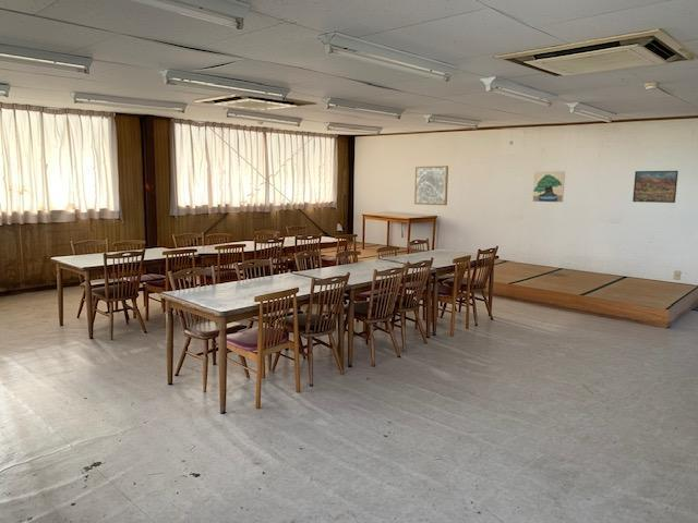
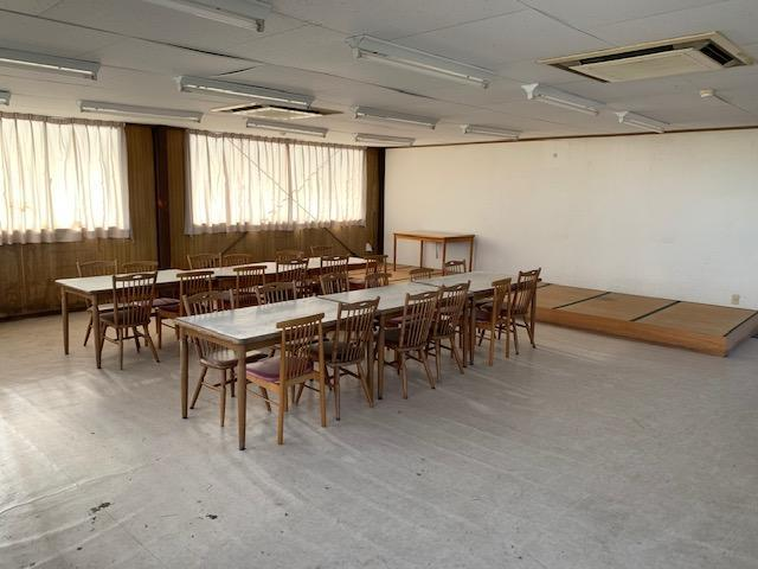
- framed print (547, 186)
- wall art (431, 185)
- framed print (654, 186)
